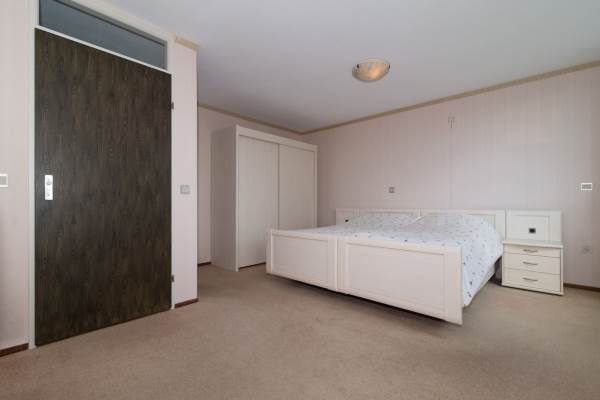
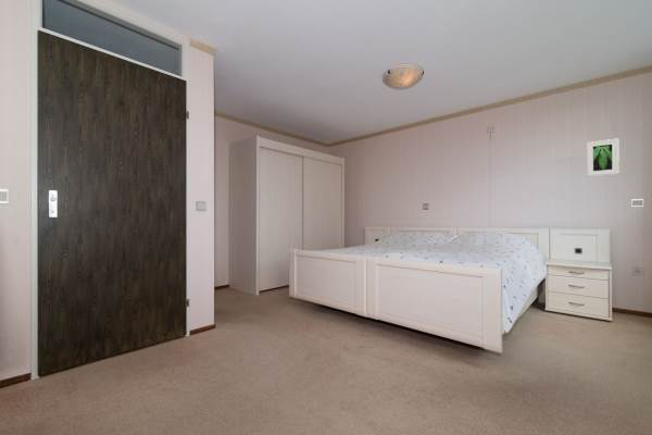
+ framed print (602, 158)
